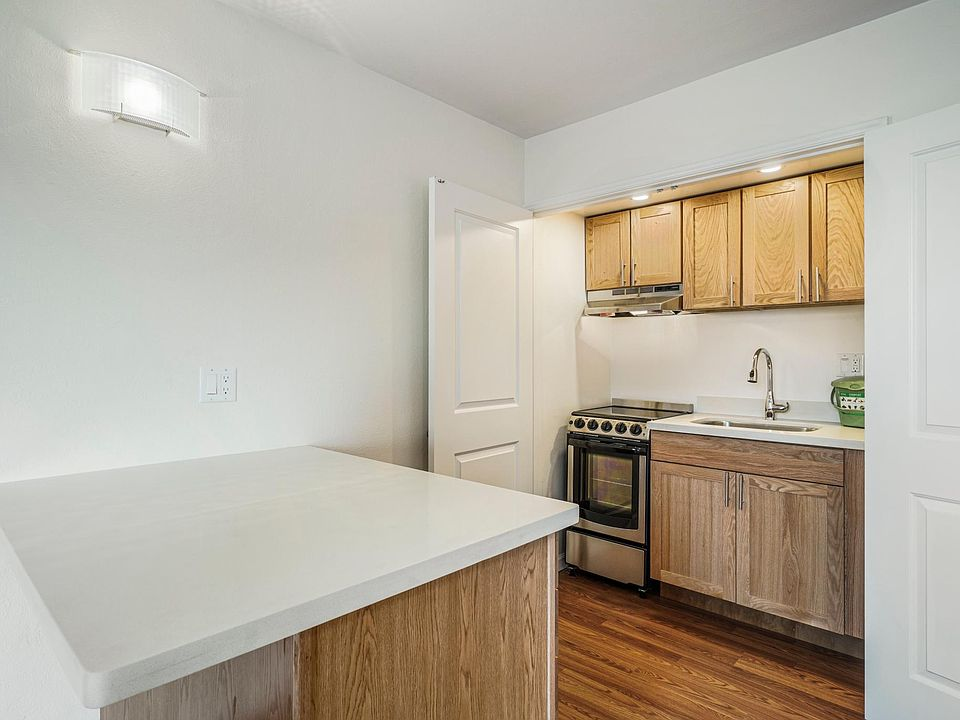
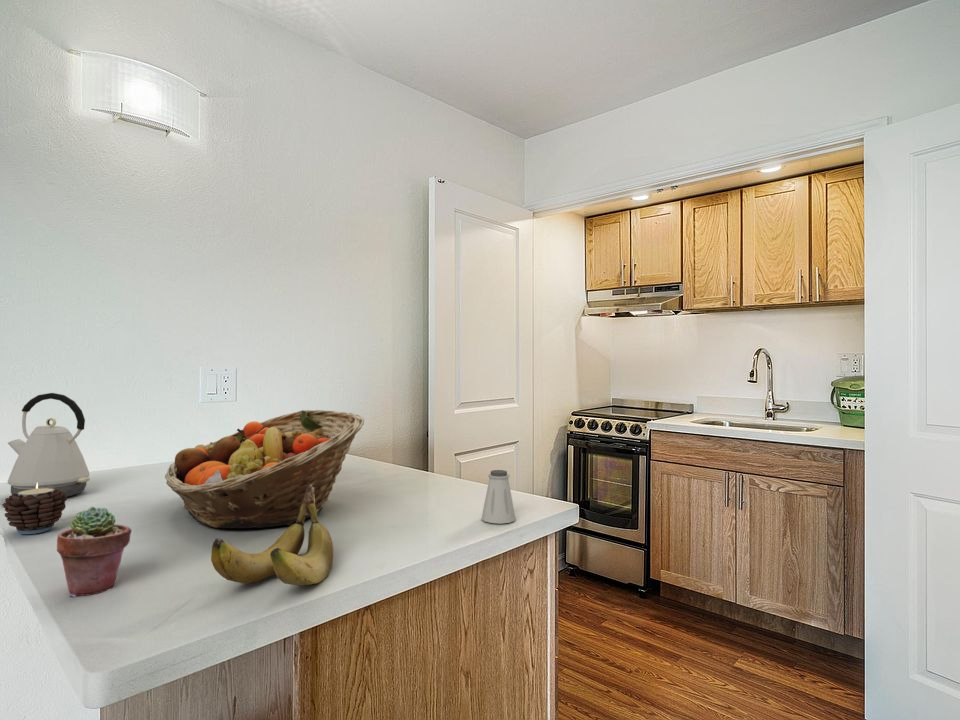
+ banana (278, 539)
+ kettle (48, 444)
+ fruit basket (268, 461)
+ candle (35, 506)
+ saltshaker (498, 495)
+ potted succulent (94, 547)
